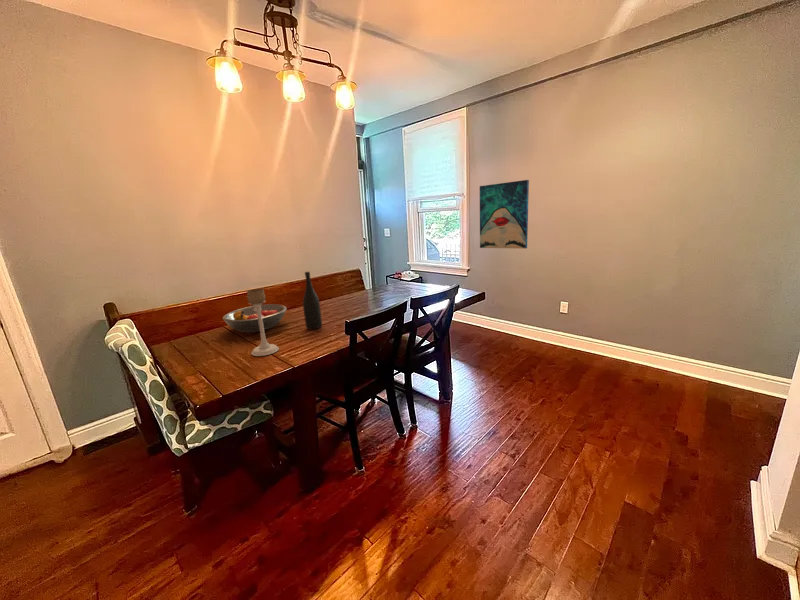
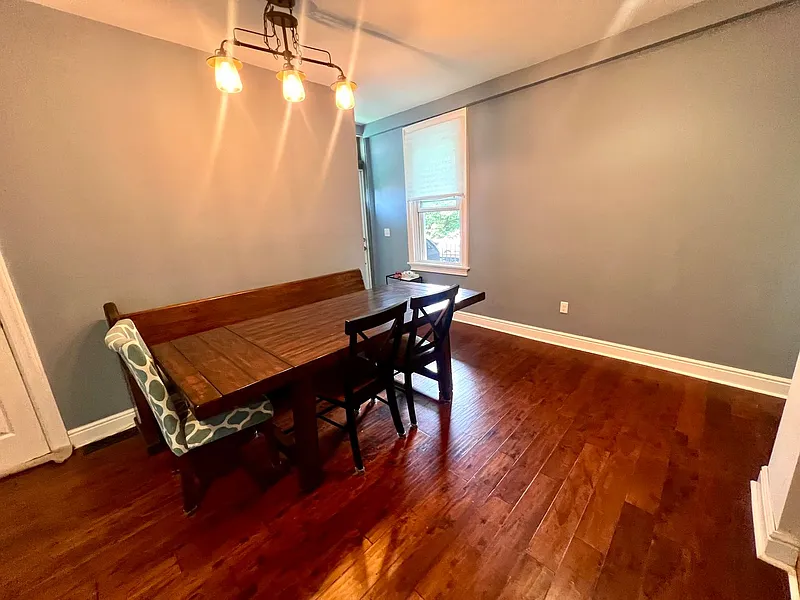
- candle holder (260, 321)
- fruit bowl (256, 317)
- wall art (502, 216)
- wine bottle (310, 300)
